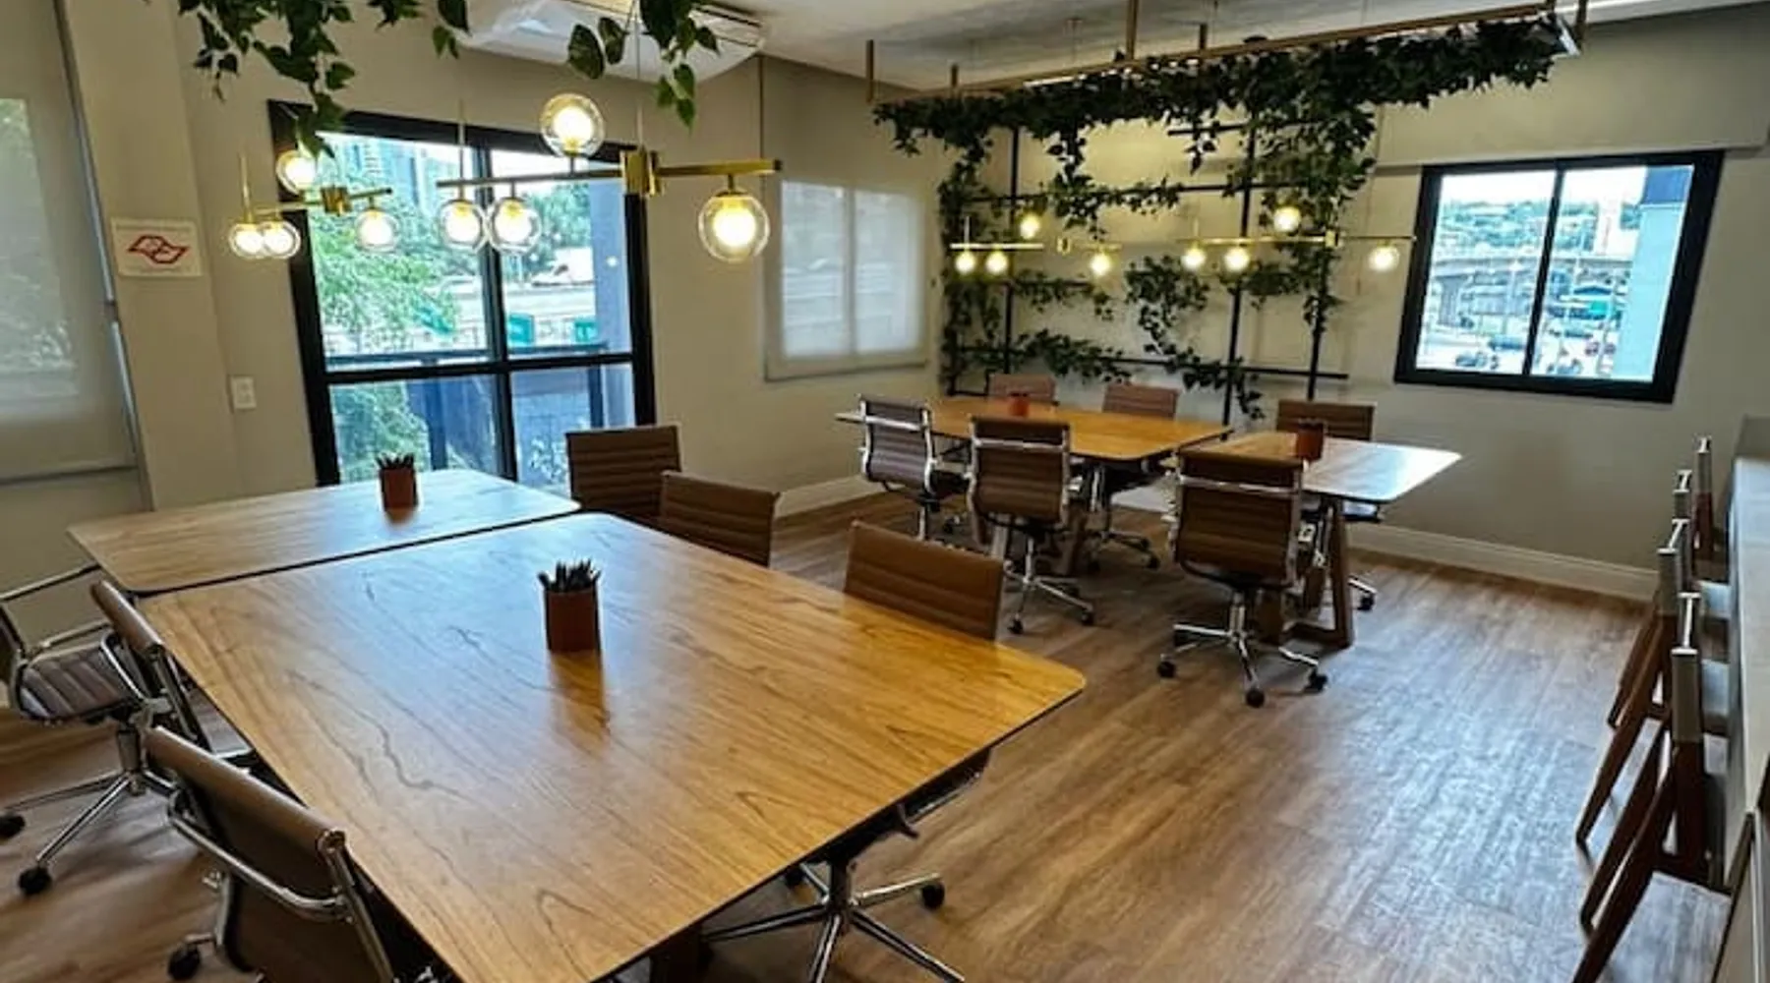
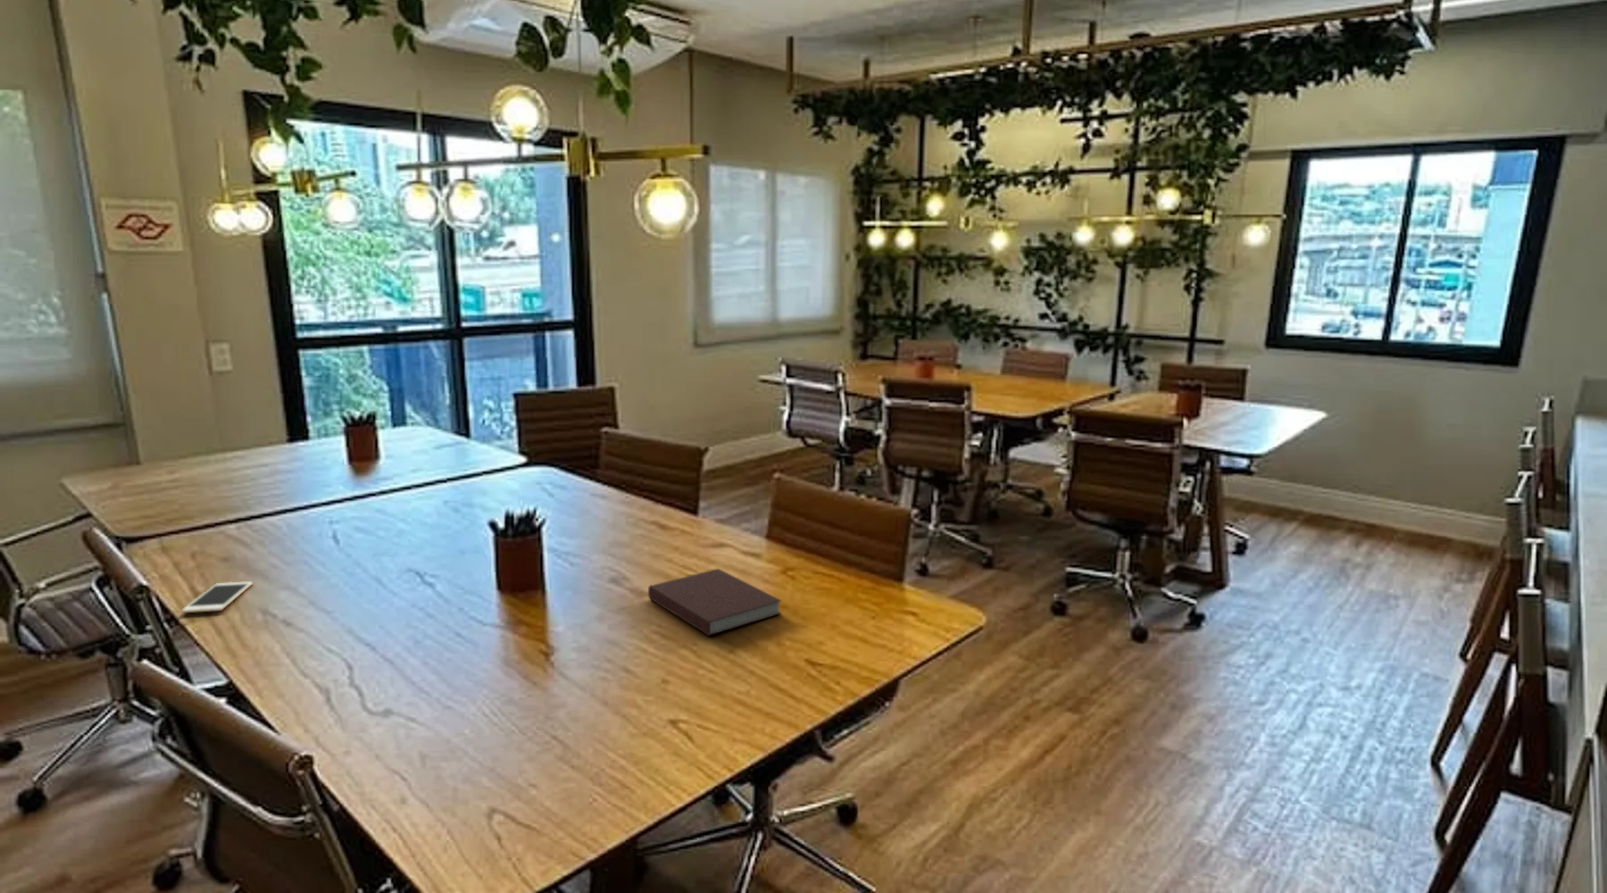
+ cell phone (219, 596)
+ notebook (713, 599)
